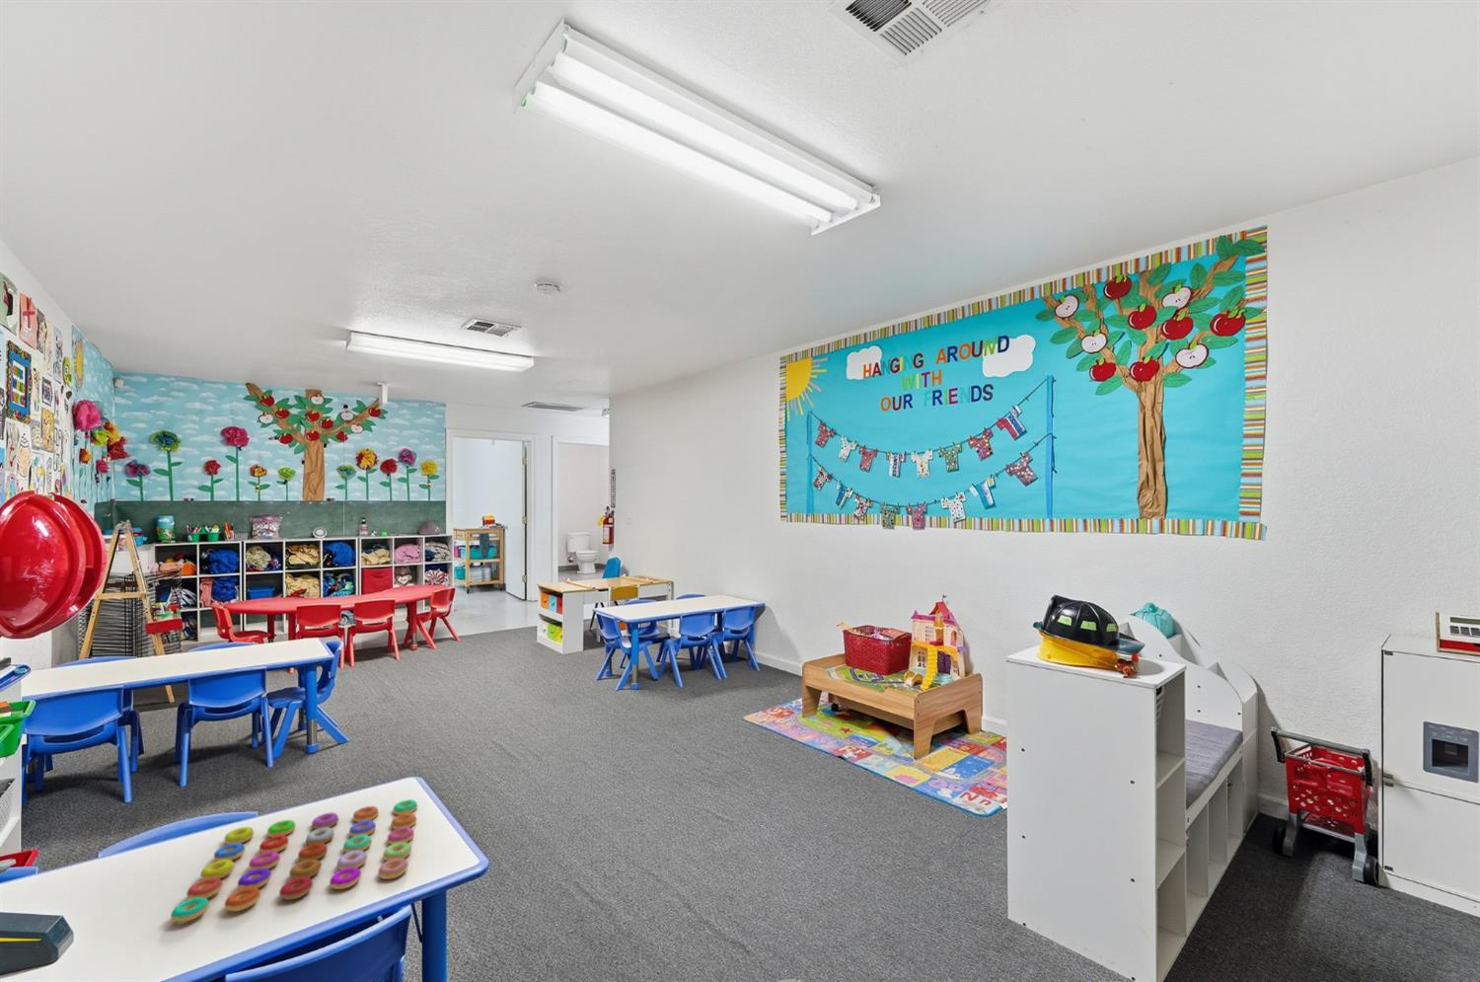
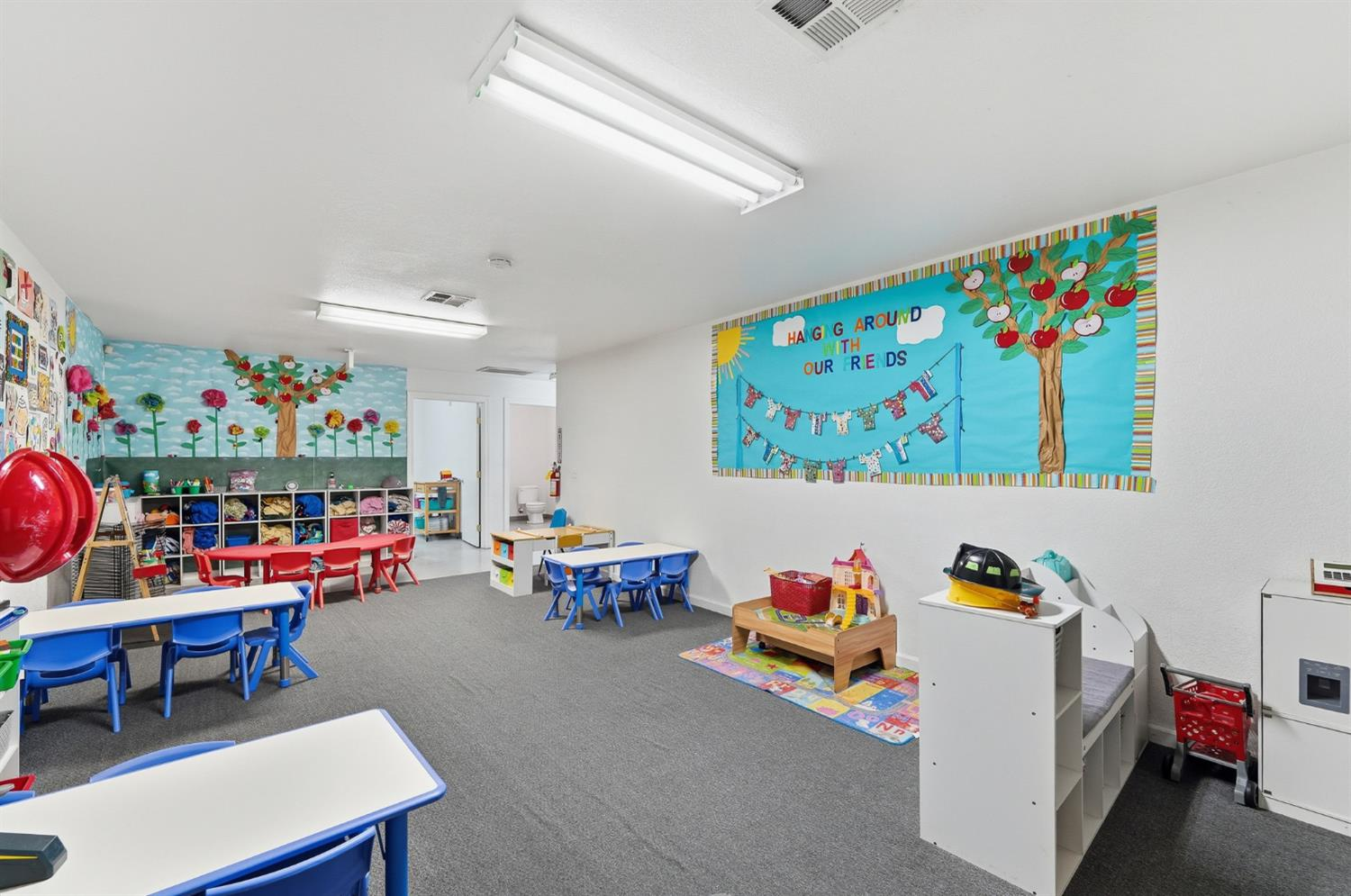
- board game (313, 850)
